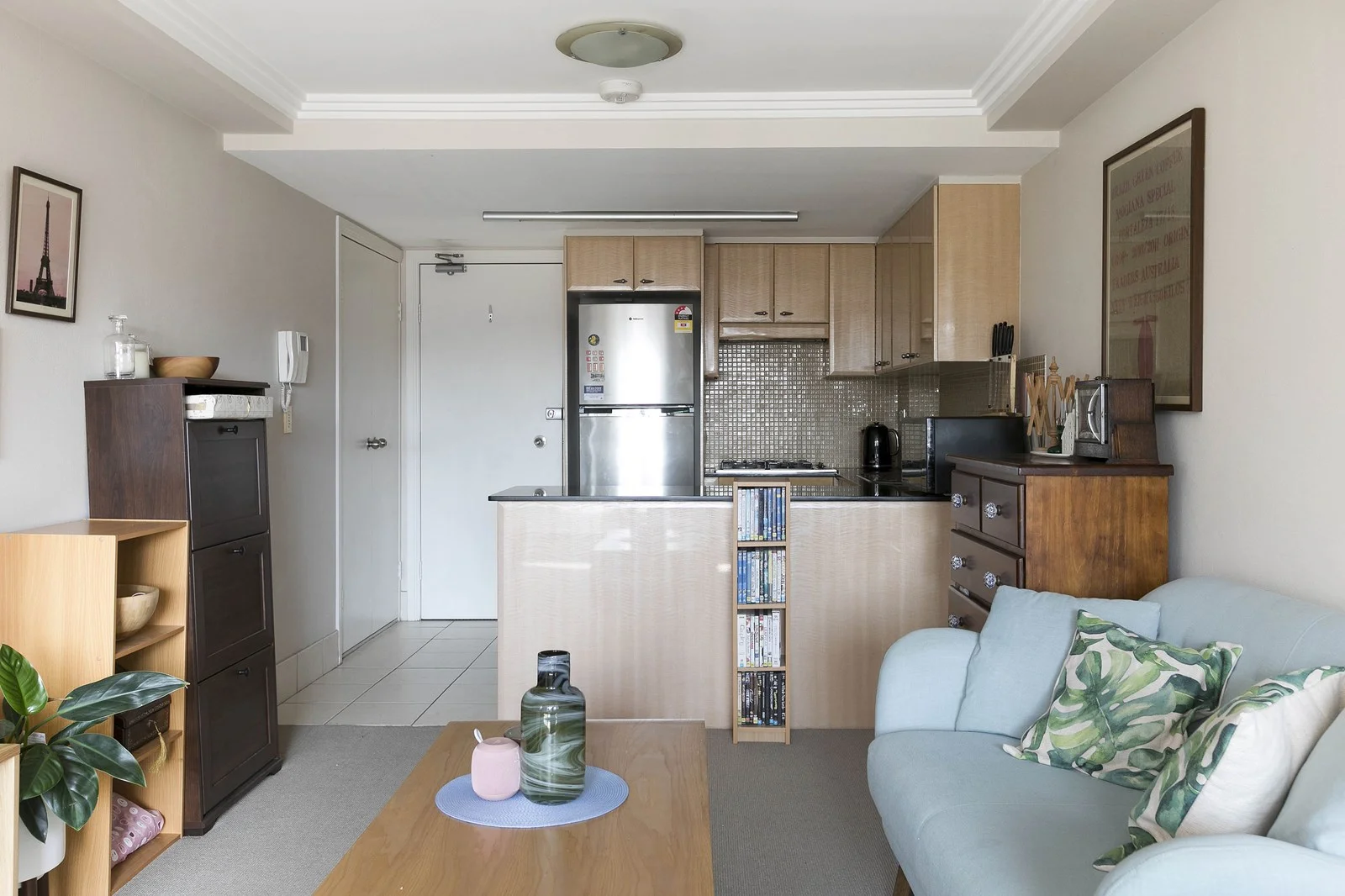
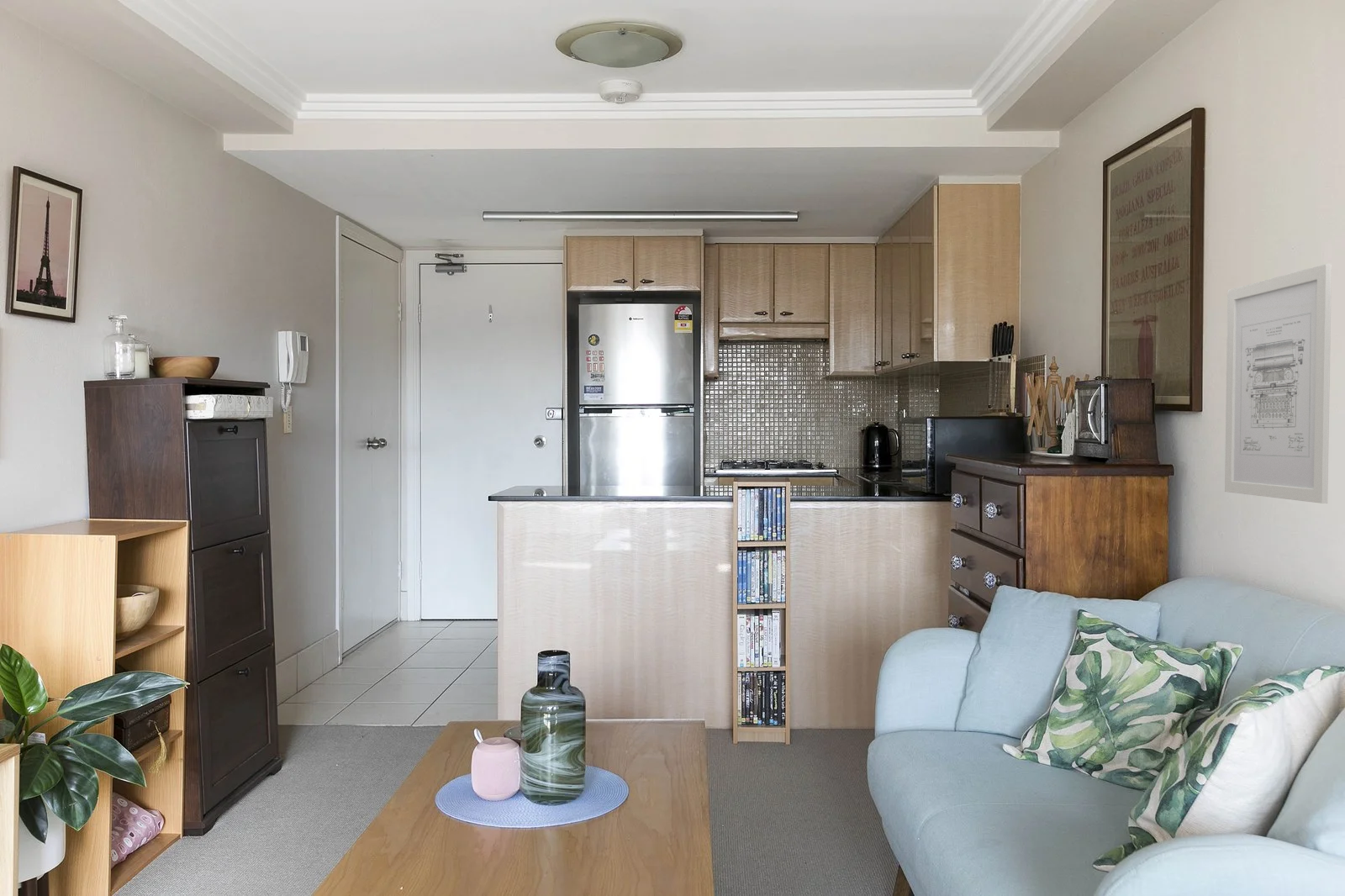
+ wall art (1273, 387)
